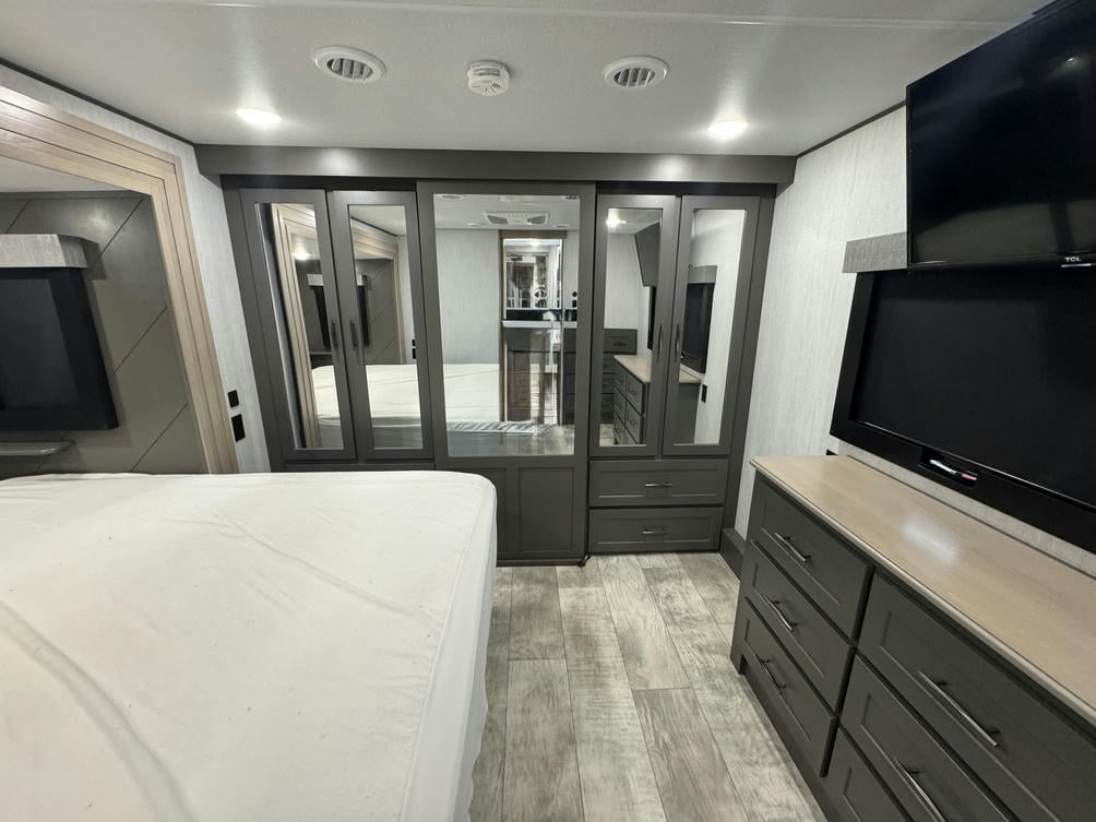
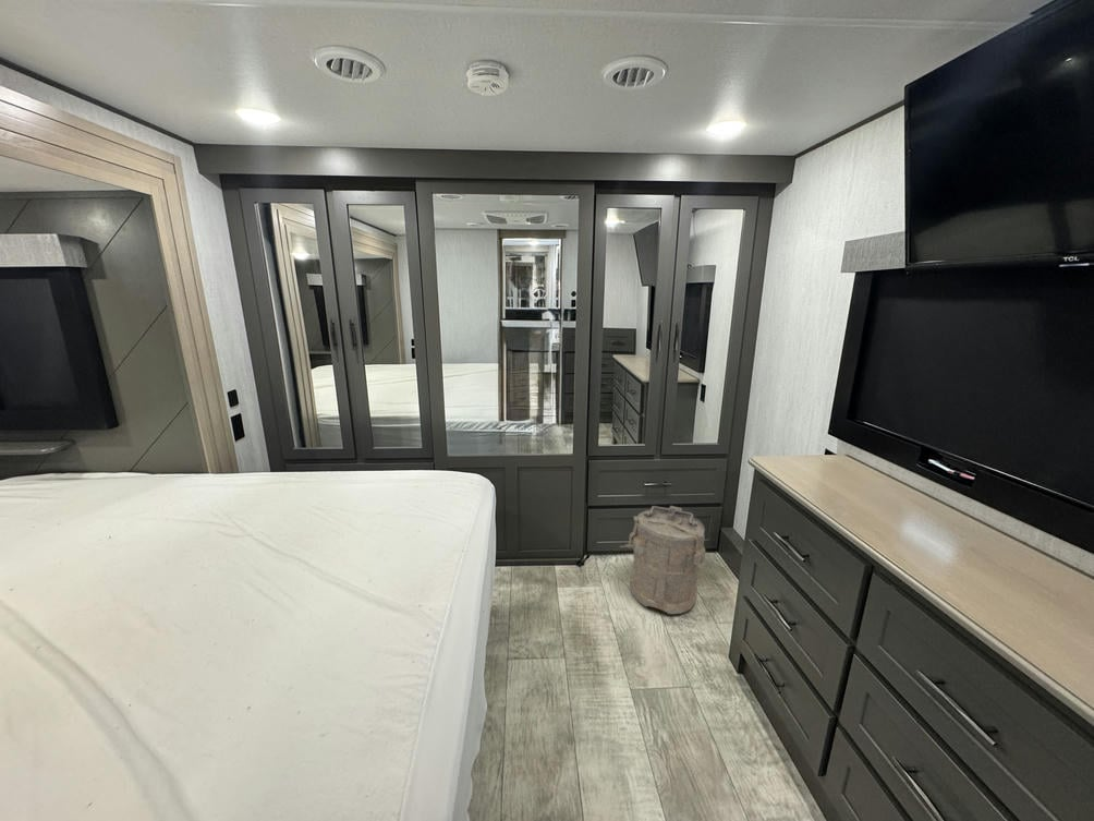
+ laundry hamper (668, 556)
